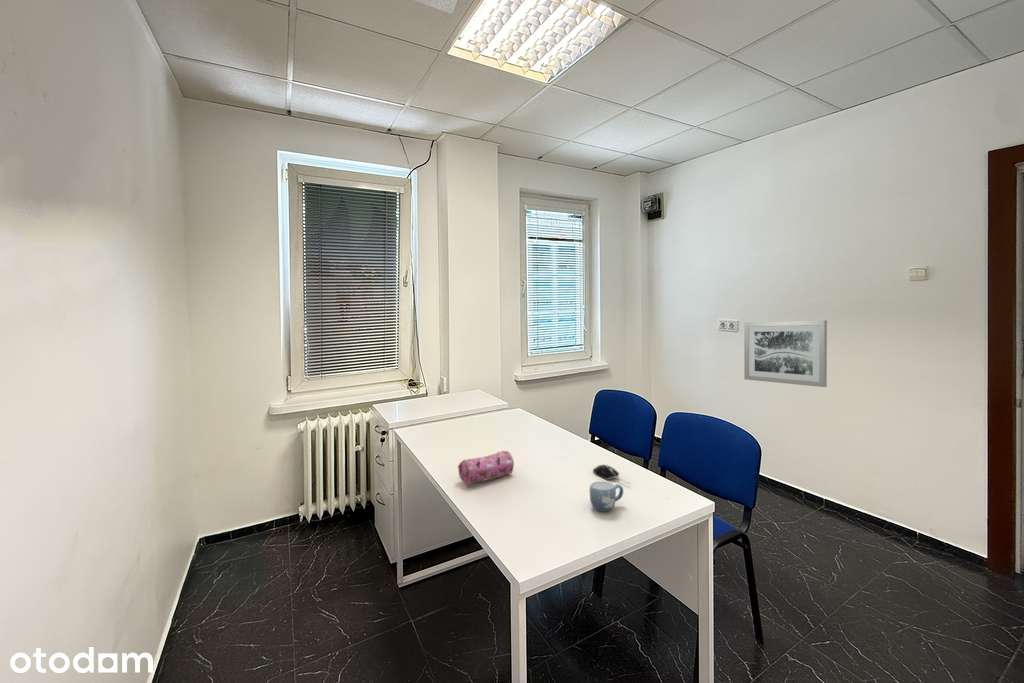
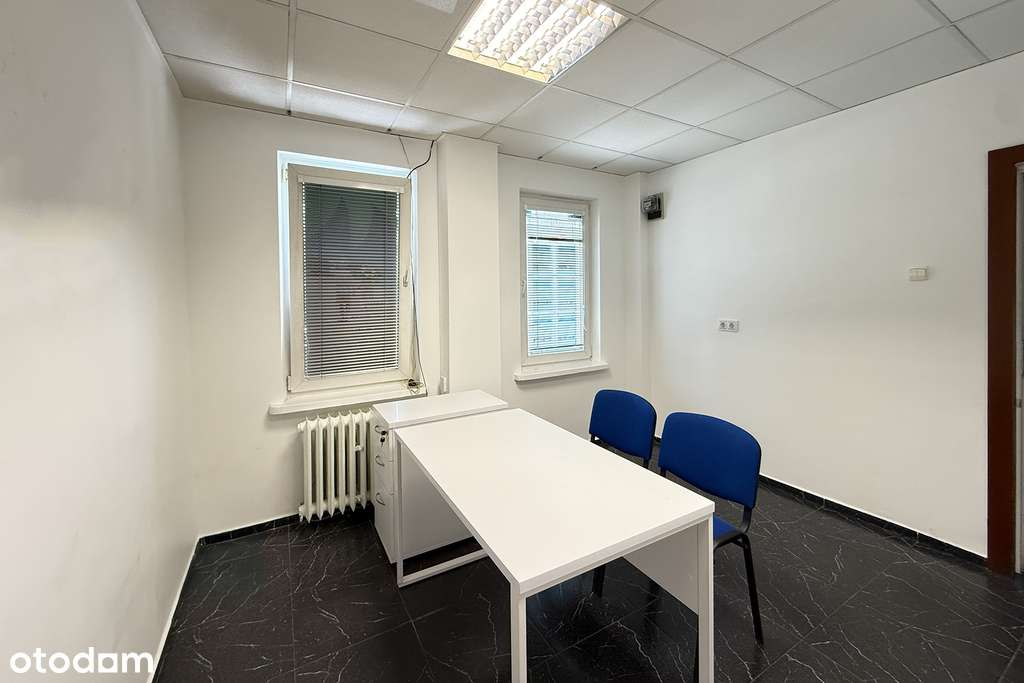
- wall art (782, 352)
- computer mouse (611, 472)
- mug (607, 496)
- pencil case (486, 466)
